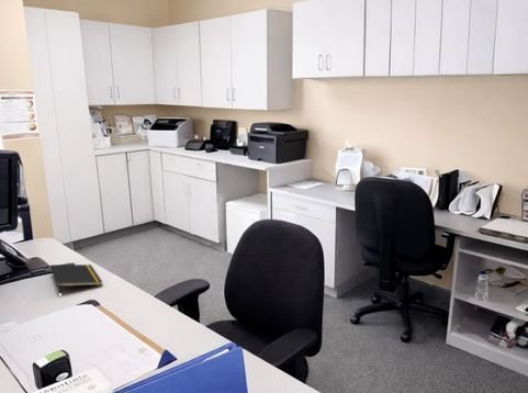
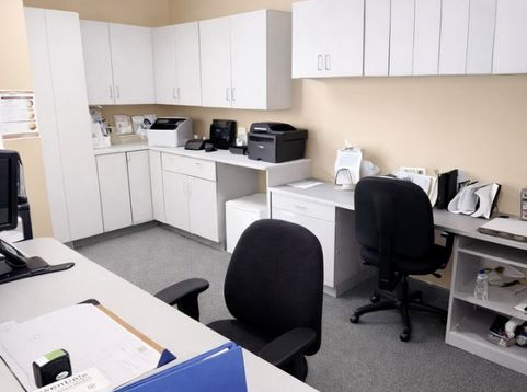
- notepad (75, 274)
